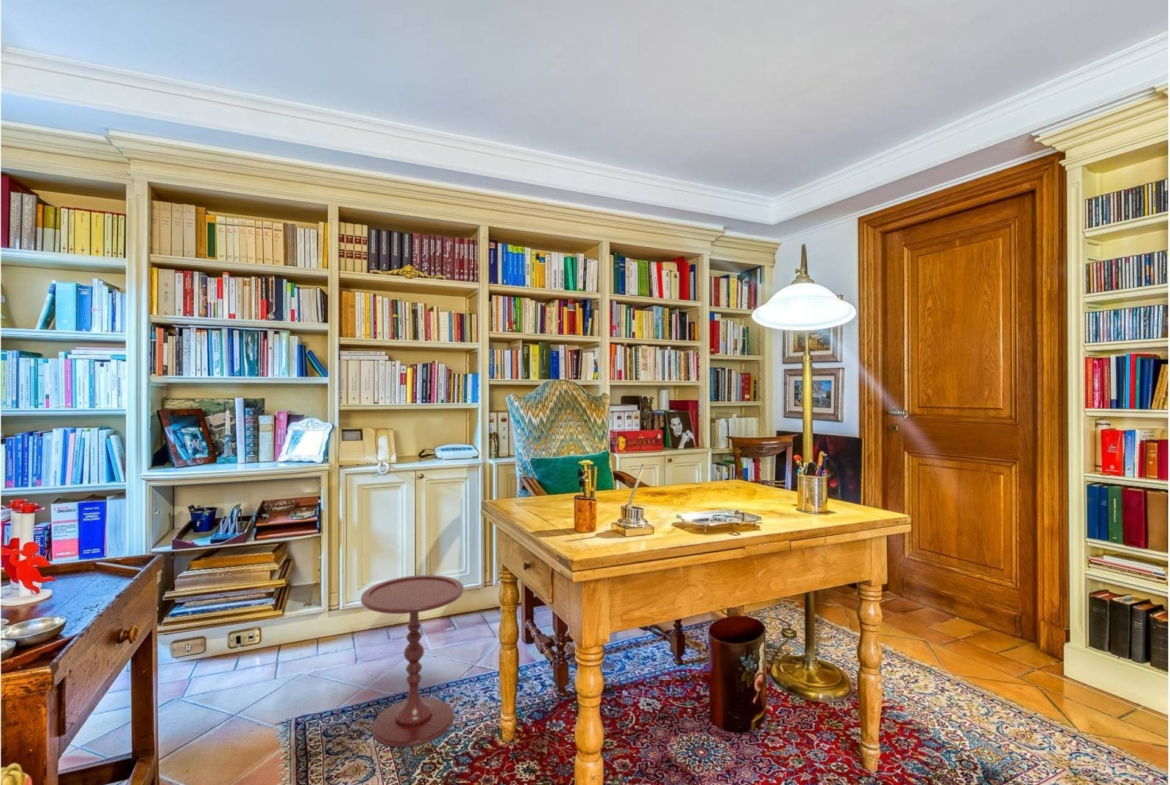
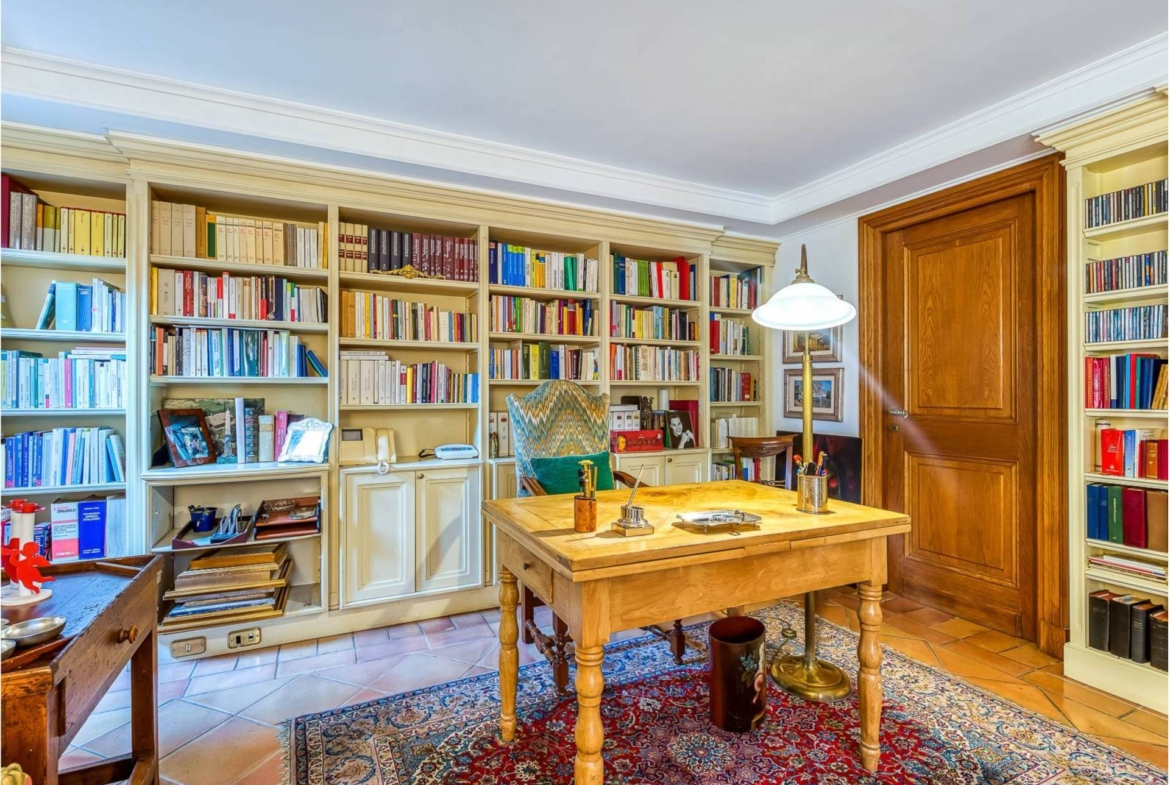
- side table (413, 656)
